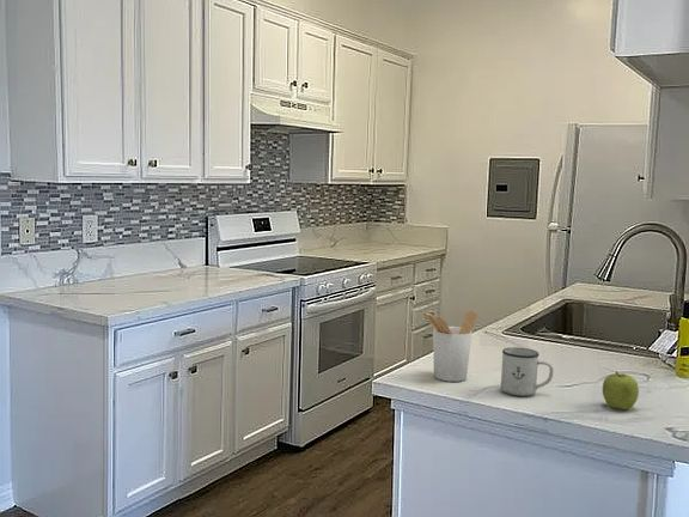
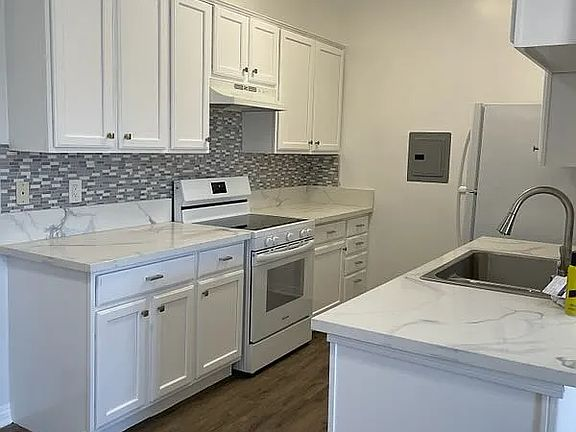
- utensil holder (446, 343)
- mug (526, 372)
- fruit (620, 389)
